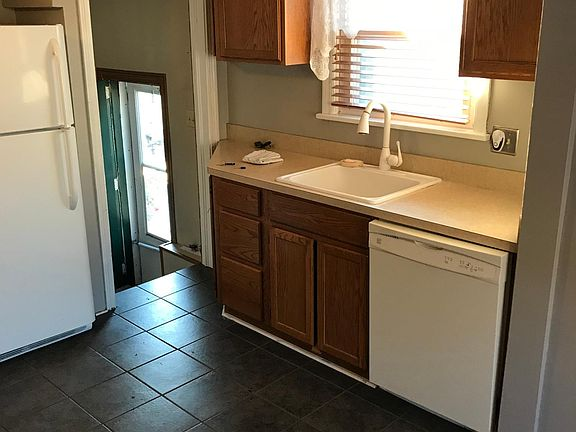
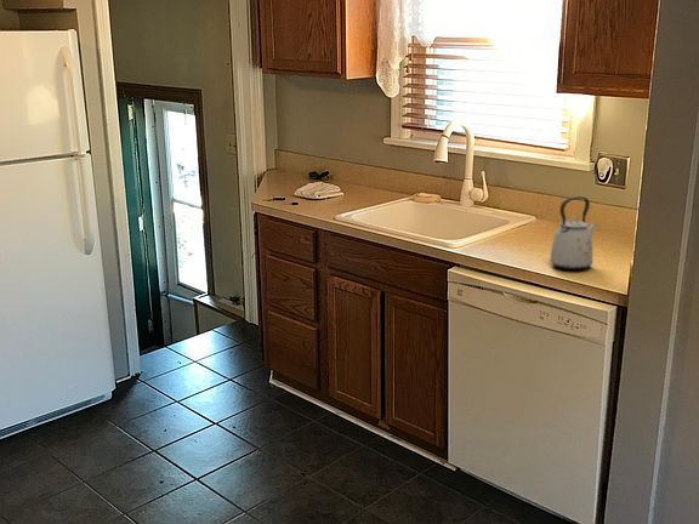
+ kettle (578, 230)
